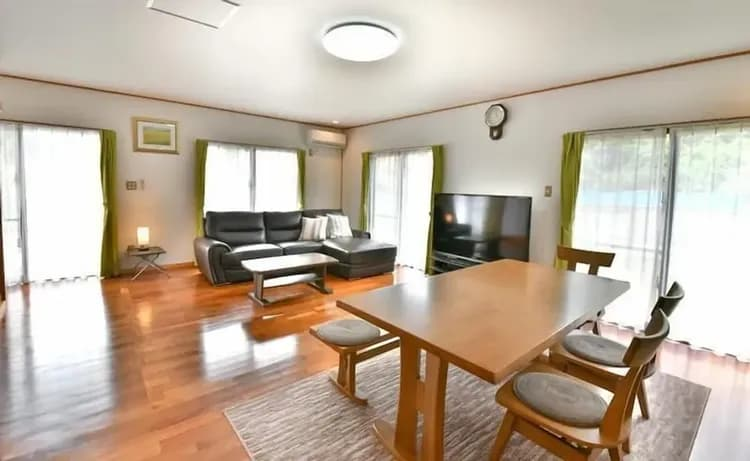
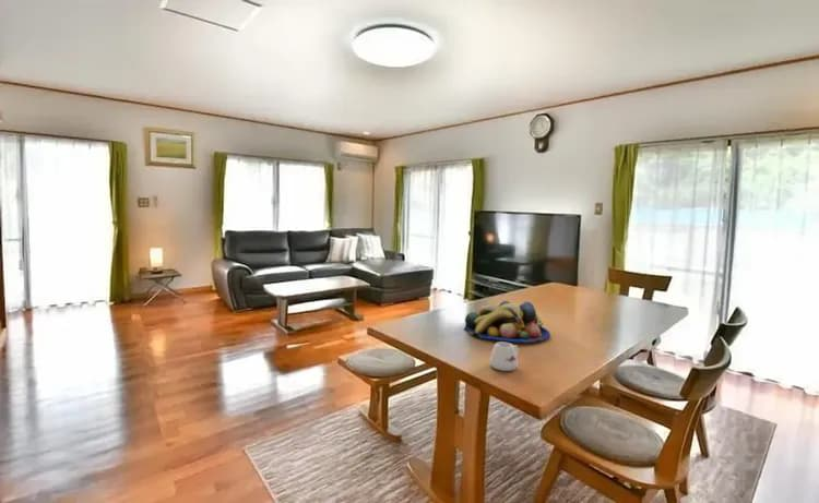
+ fruit bowl (508, 316)
+ mug (507, 355)
